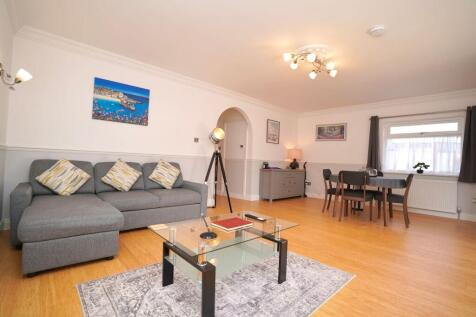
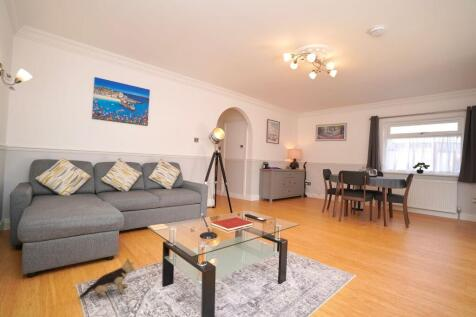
+ plush toy (109, 277)
